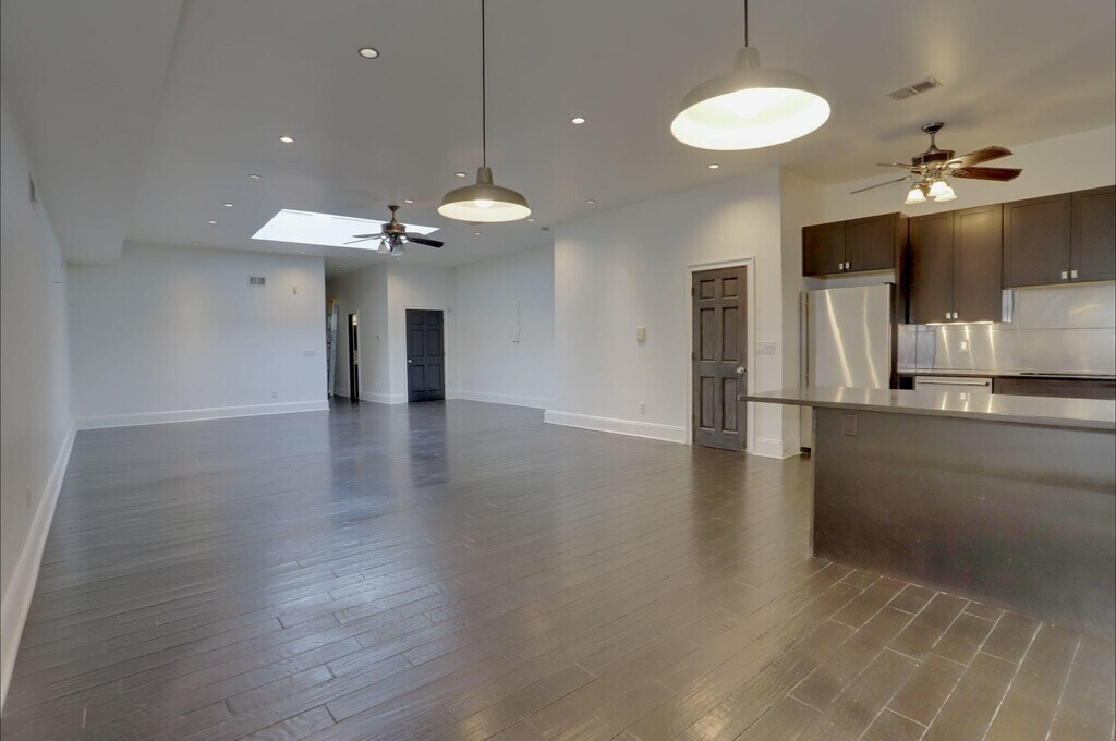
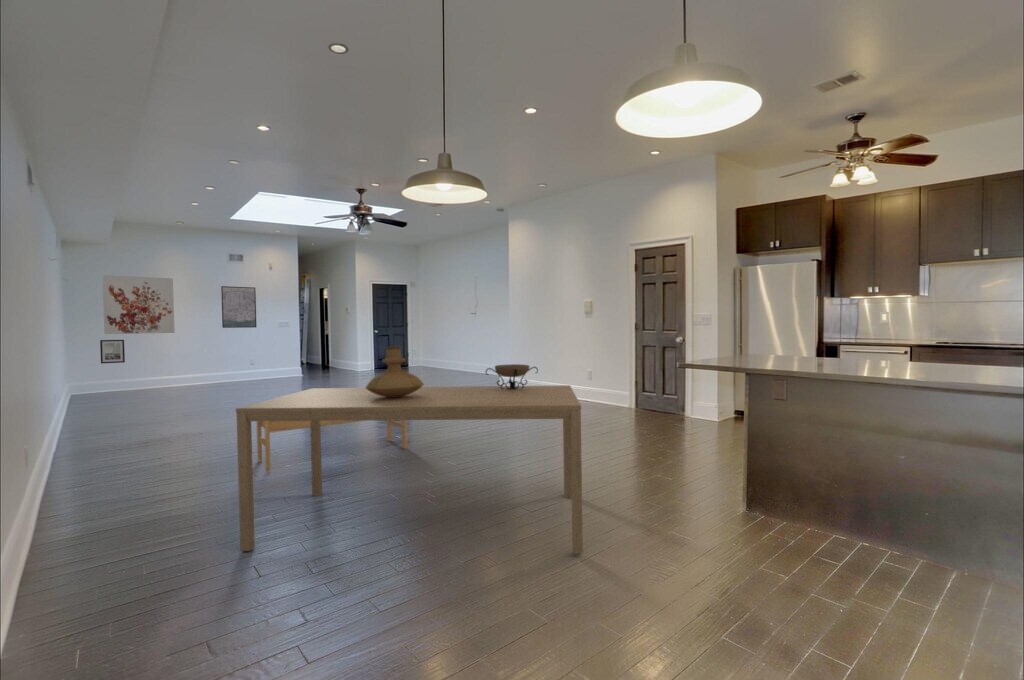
+ wall art (112, 351)
+ vase (394, 371)
+ wall art (139, 305)
+ dining table (426, 419)
+ decorative bowl (512, 376)
+ bench (334, 424)
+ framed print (239, 307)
